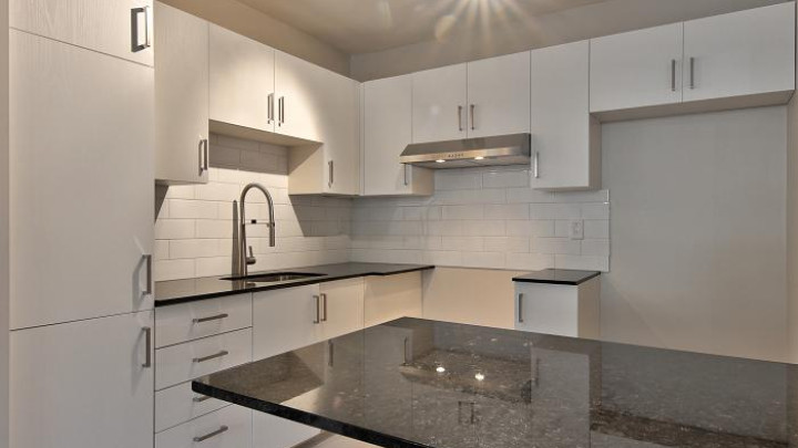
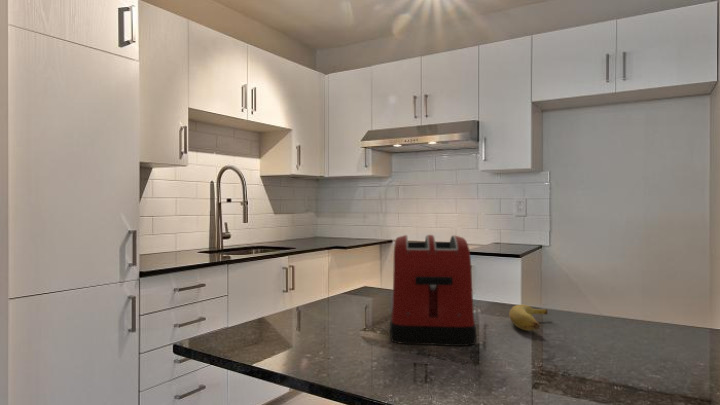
+ banana (531, 317)
+ toaster (430, 281)
